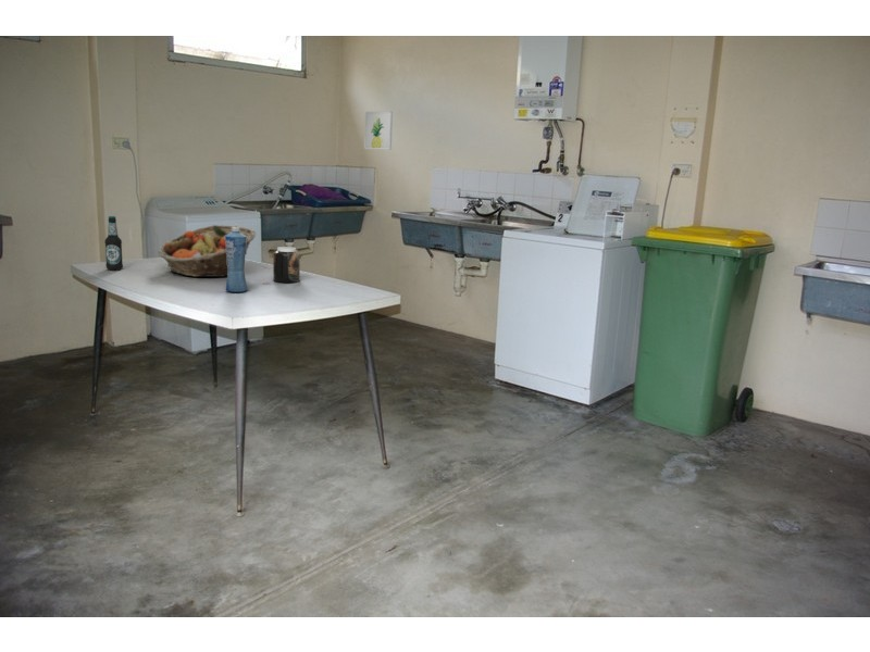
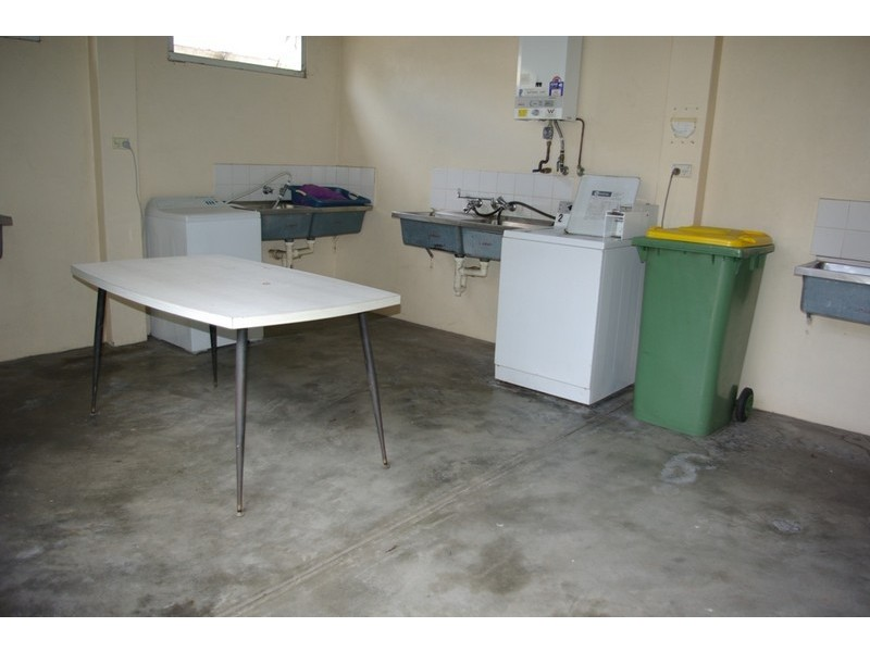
- fruit basket (208, 250)
- jar (286, 264)
- wall art (377, 130)
- bottle (113, 242)
- squeeze bottle (236, 258)
